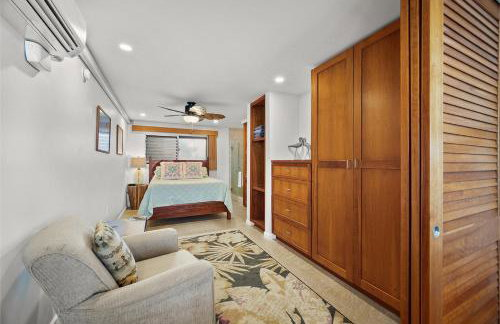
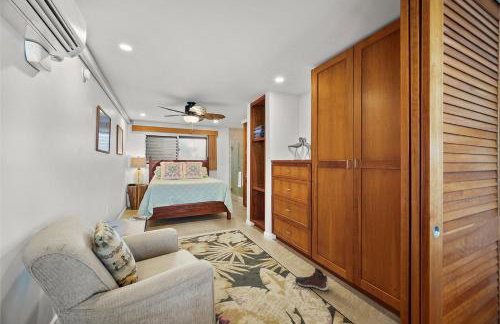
+ sneaker (311, 276)
